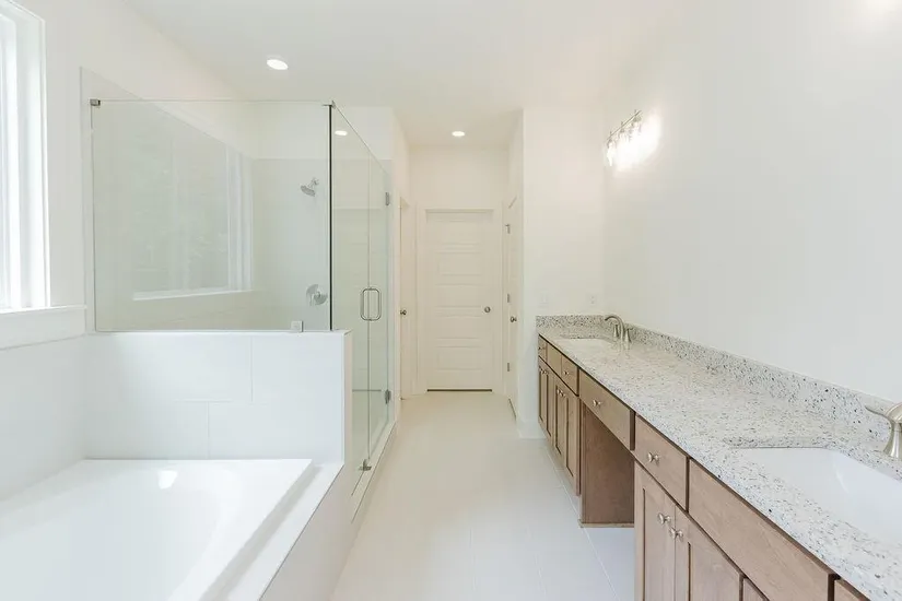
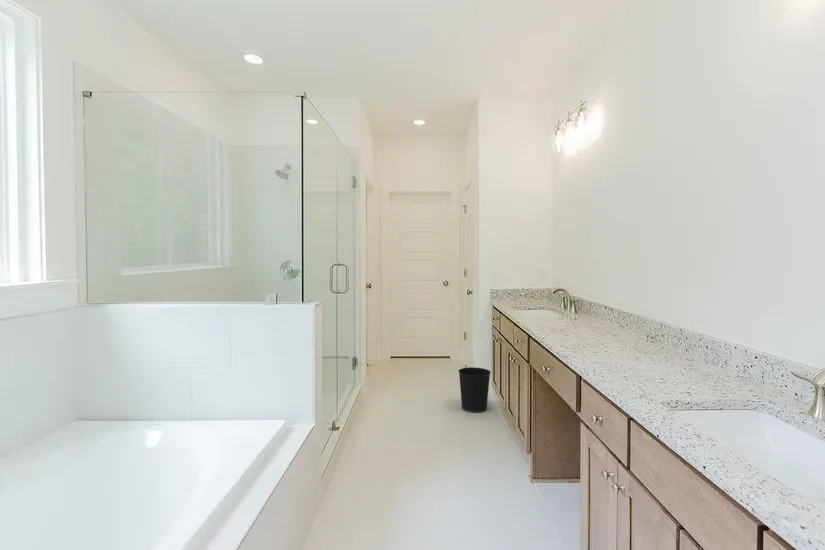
+ wastebasket (474, 389)
